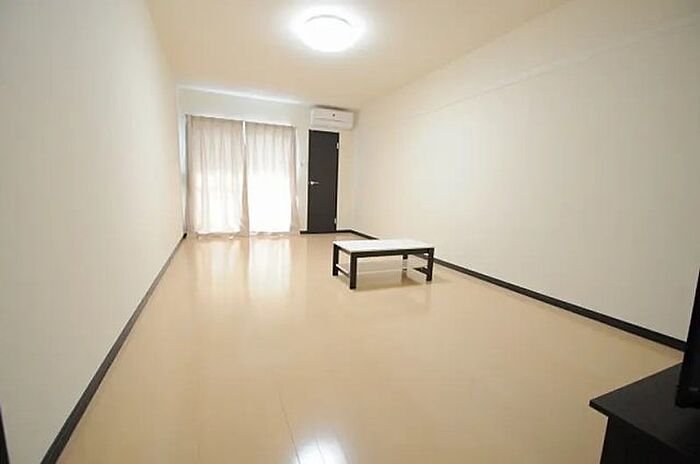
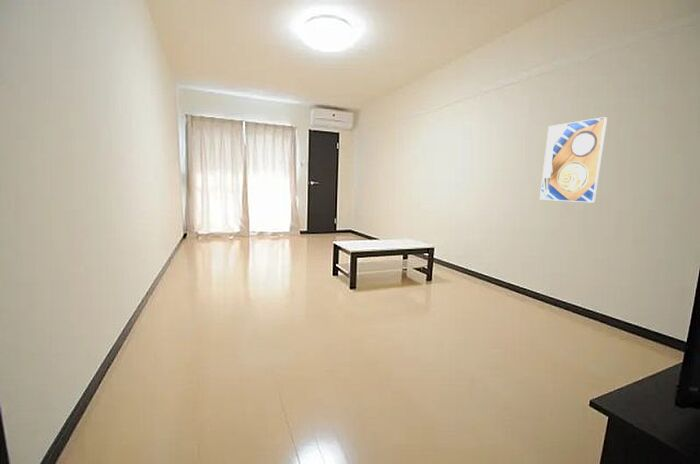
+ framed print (570, 162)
